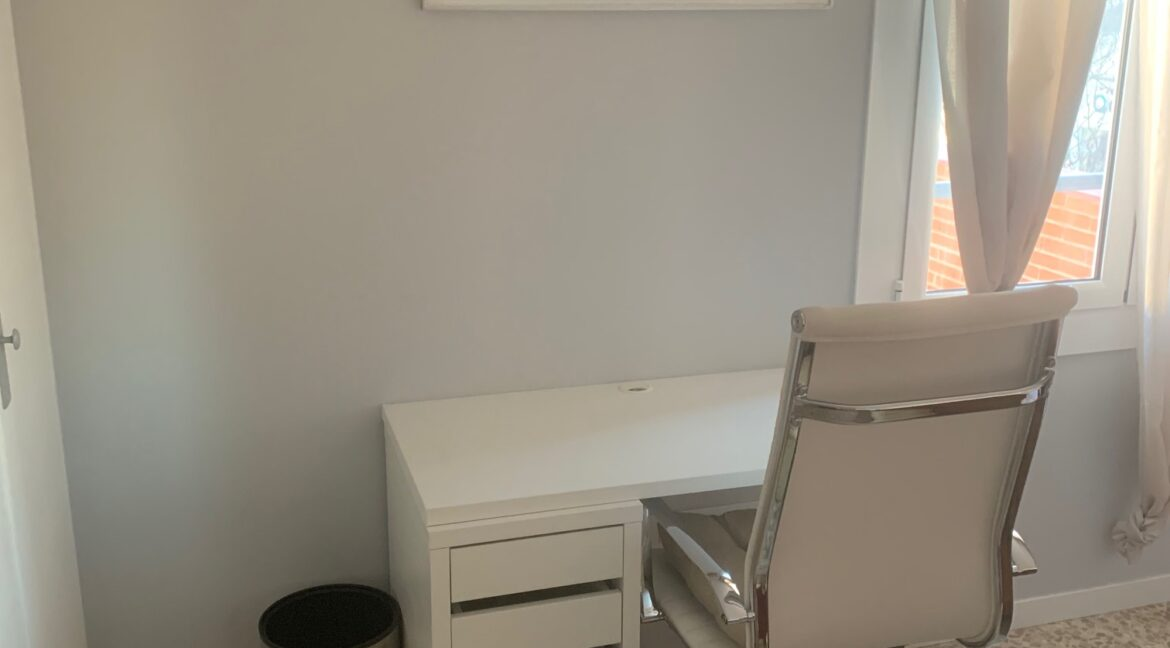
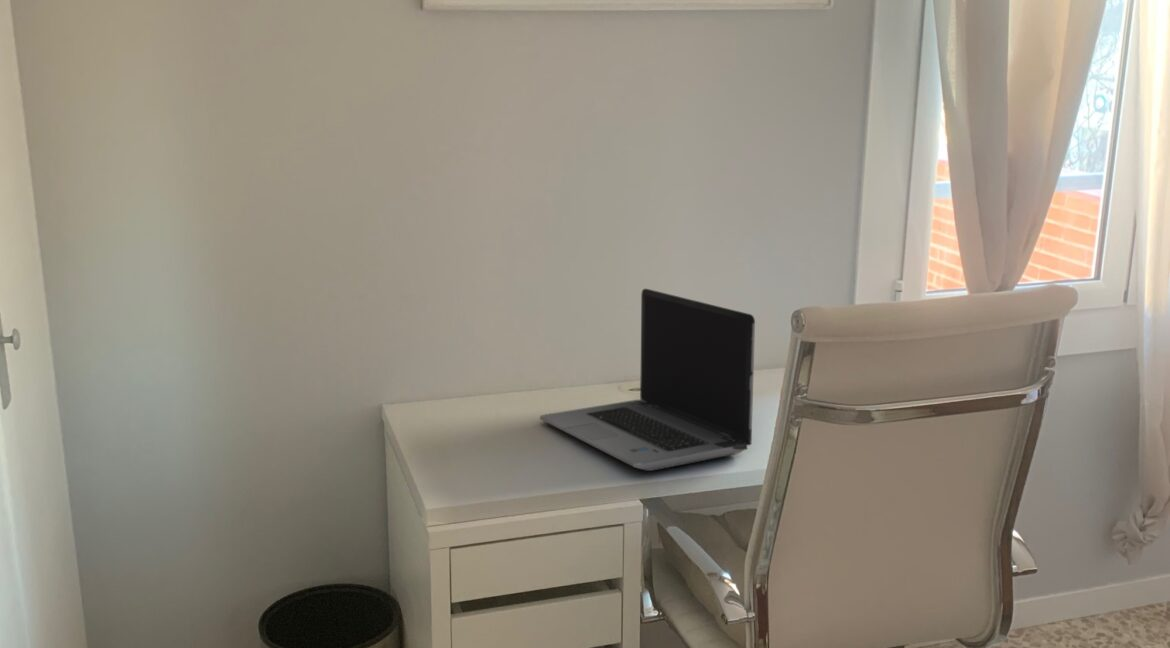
+ laptop computer (641, 373)
